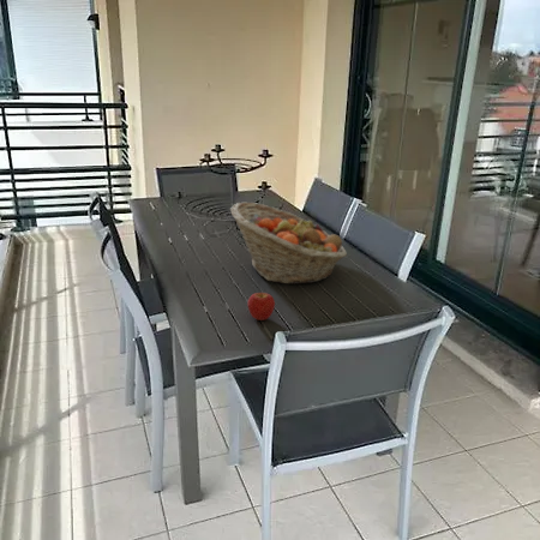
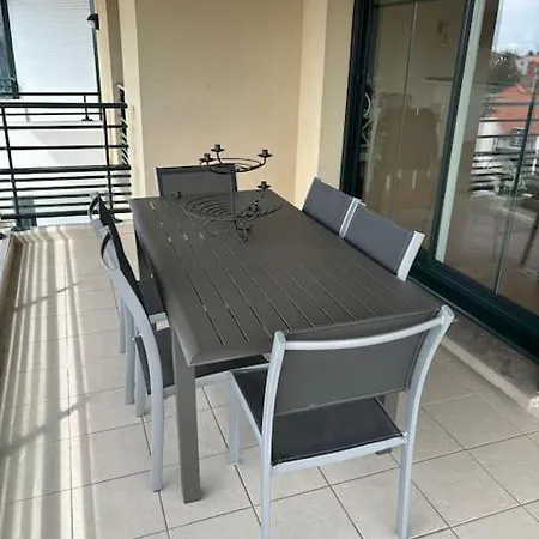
- fruit basket (287, 239)
- apple (260, 305)
